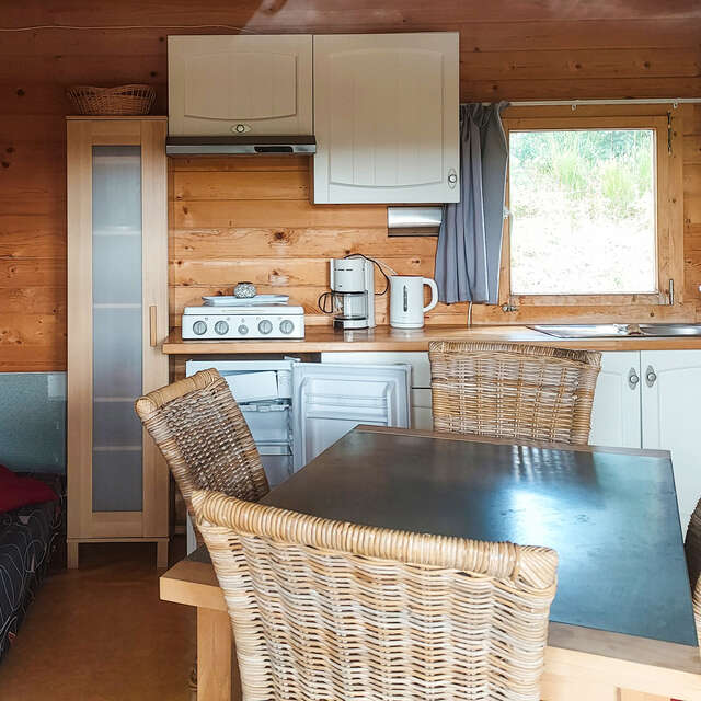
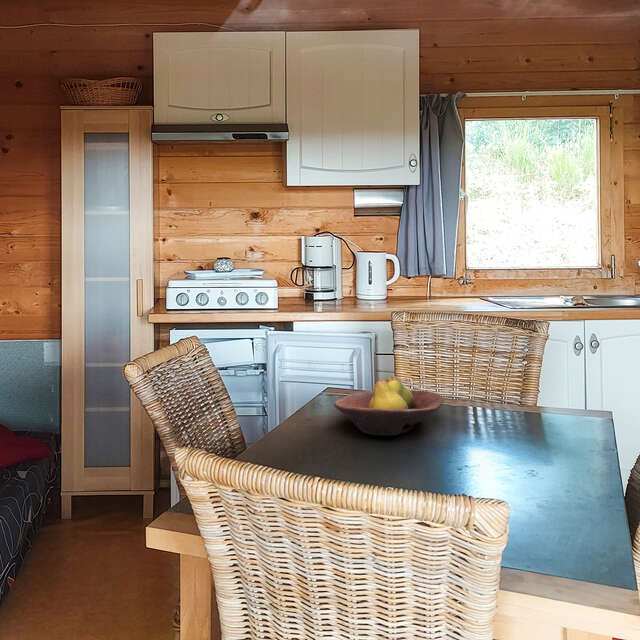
+ fruit bowl (390, 401)
